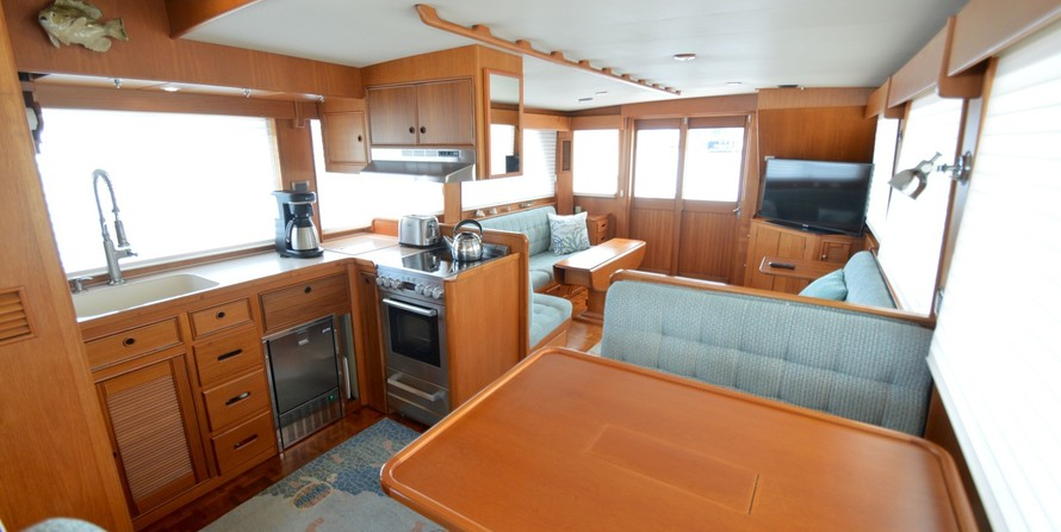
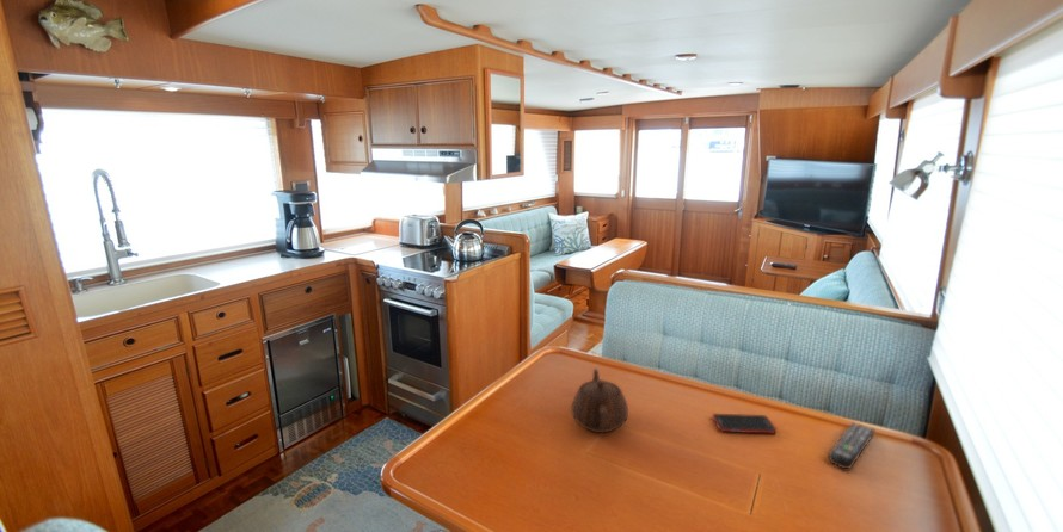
+ cell phone (743, 423)
+ remote control (853, 443)
+ teapot (598, 400)
